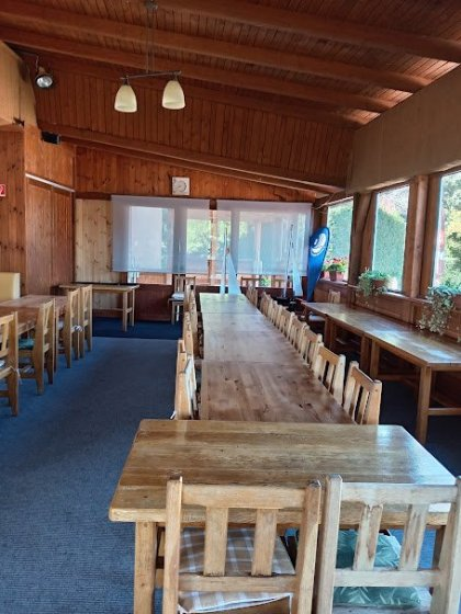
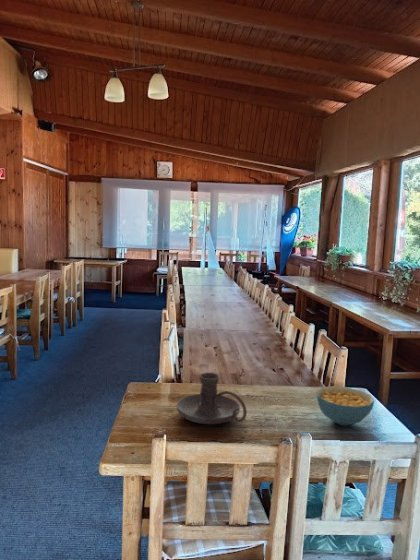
+ candle holder (214, 398)
+ cereal bowl (343, 408)
